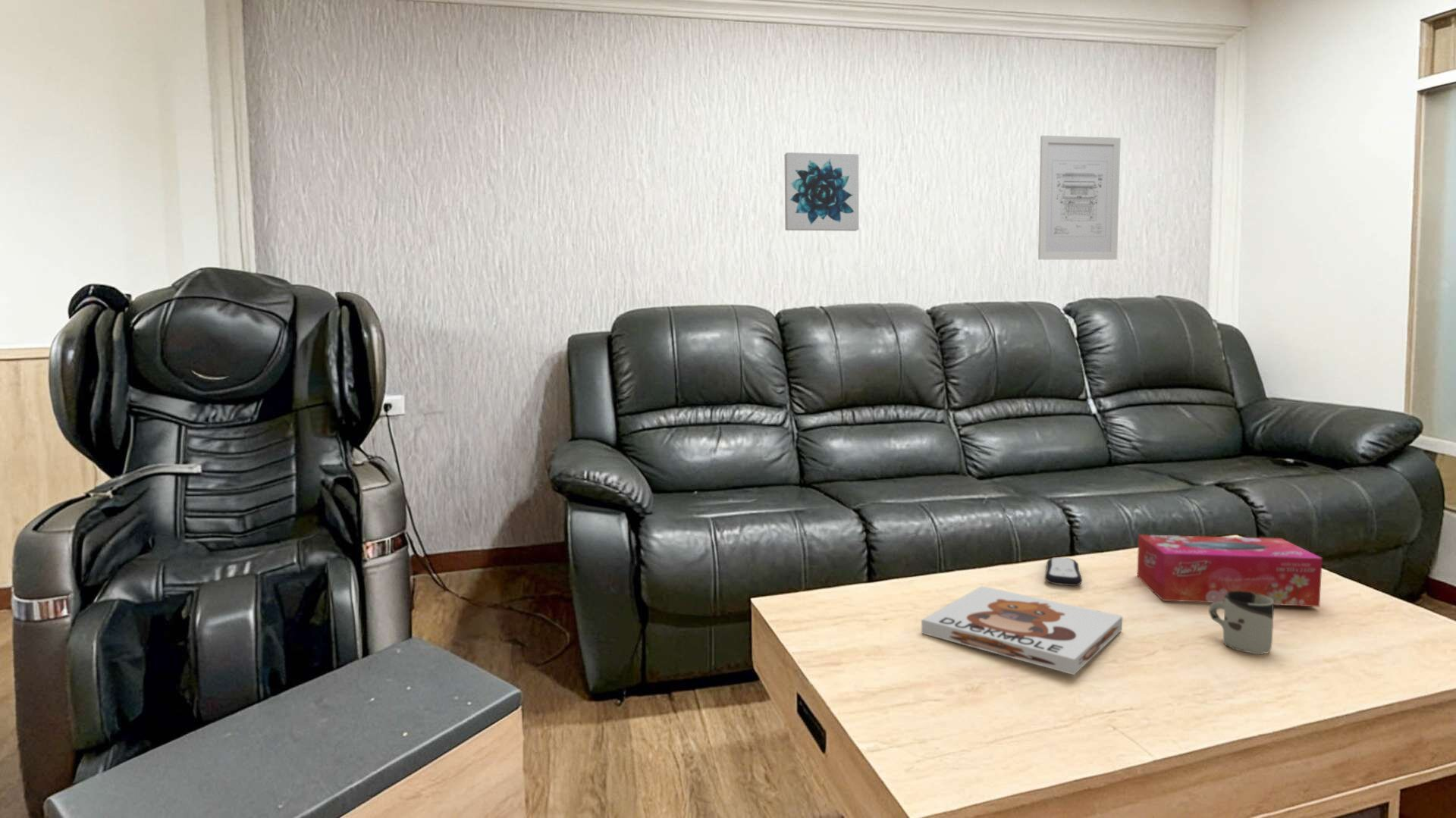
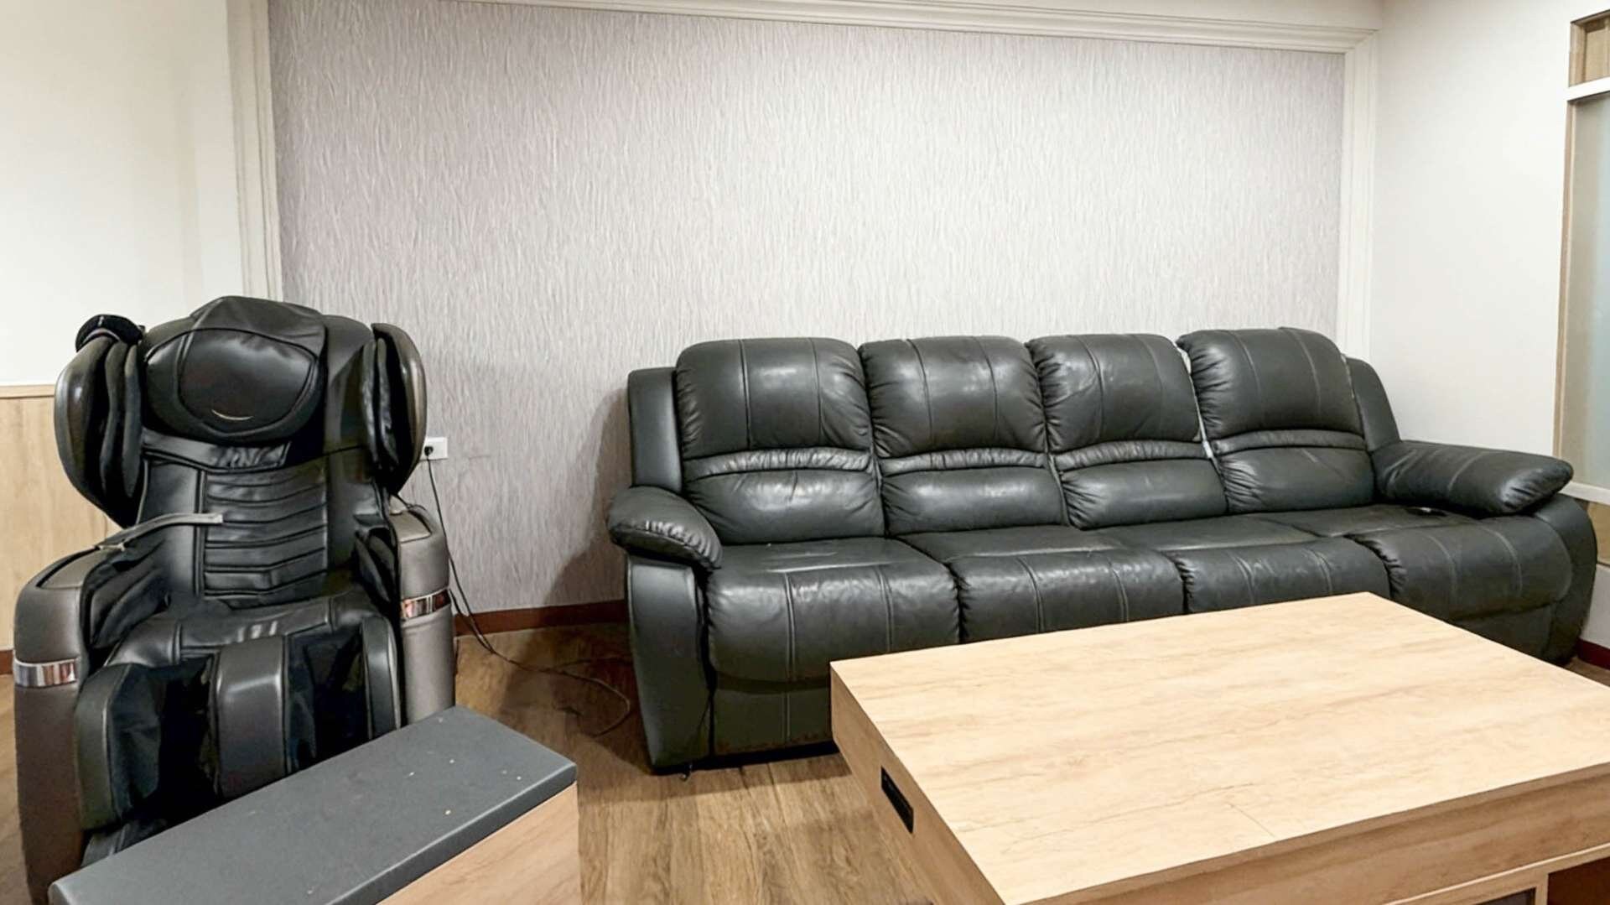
- remote control (1062, 570)
- tissue box (1223, 569)
- cup (1239, 619)
- wall art (821, 192)
- wall art (1079, 199)
- board game (1021, 624)
